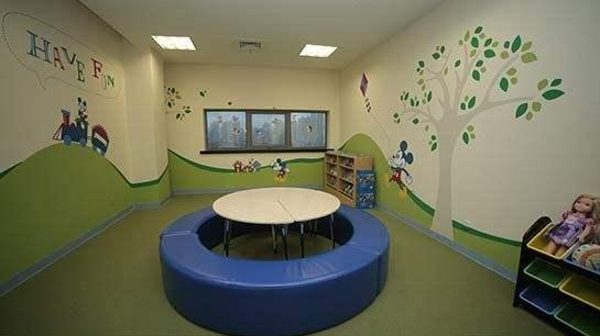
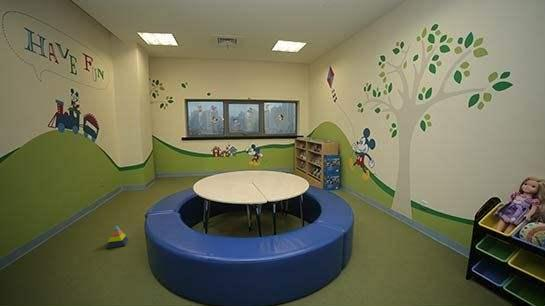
+ stacking toy (116, 234)
